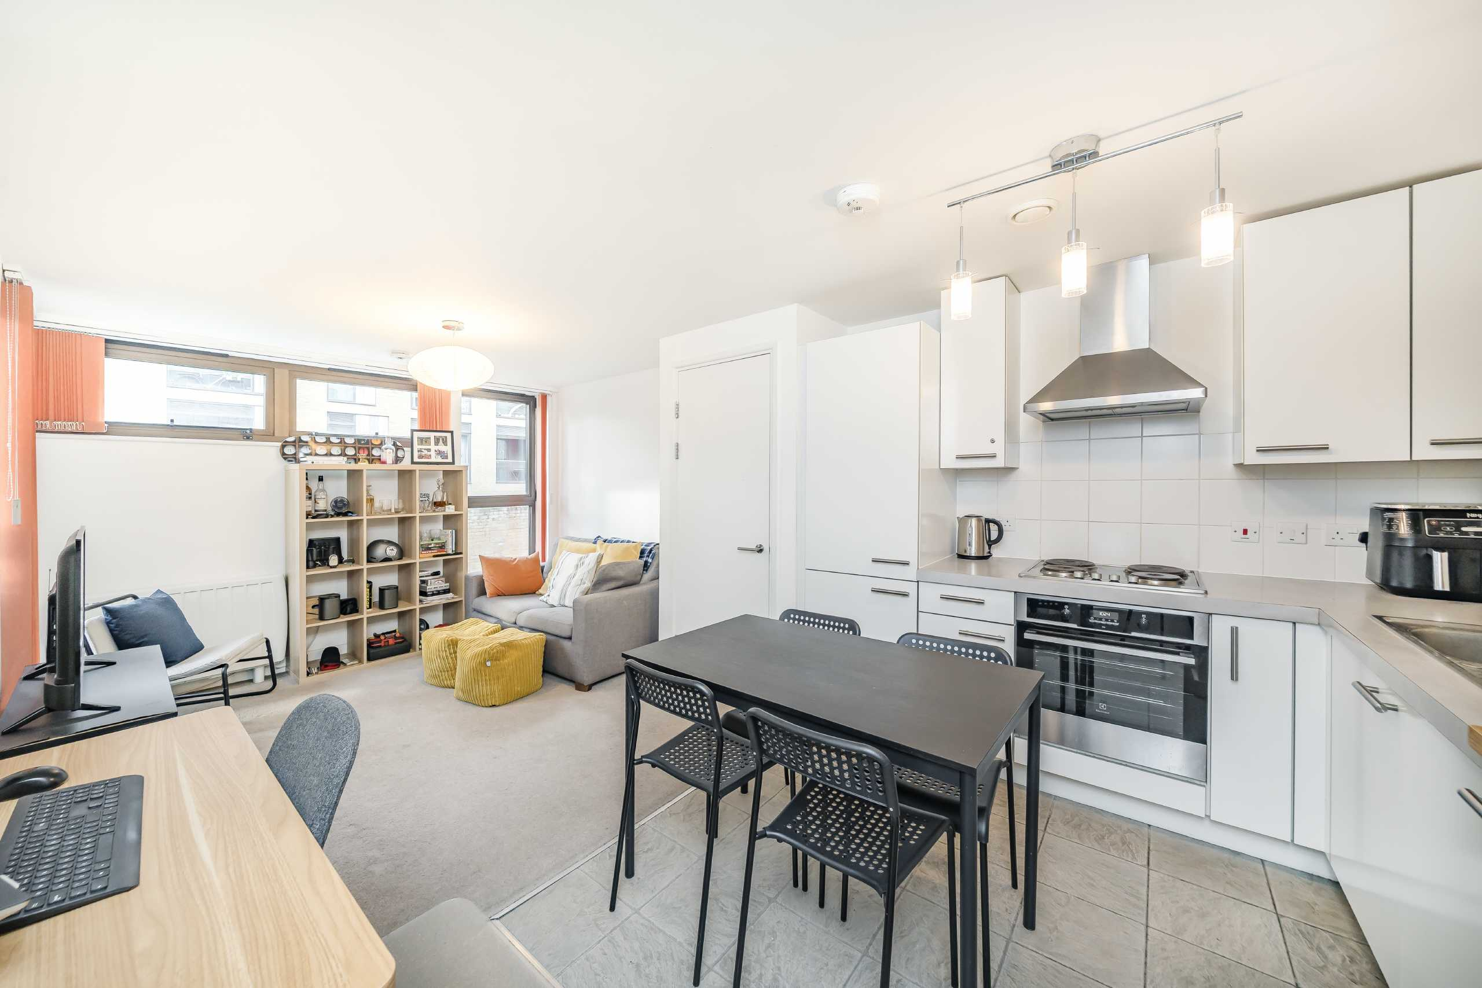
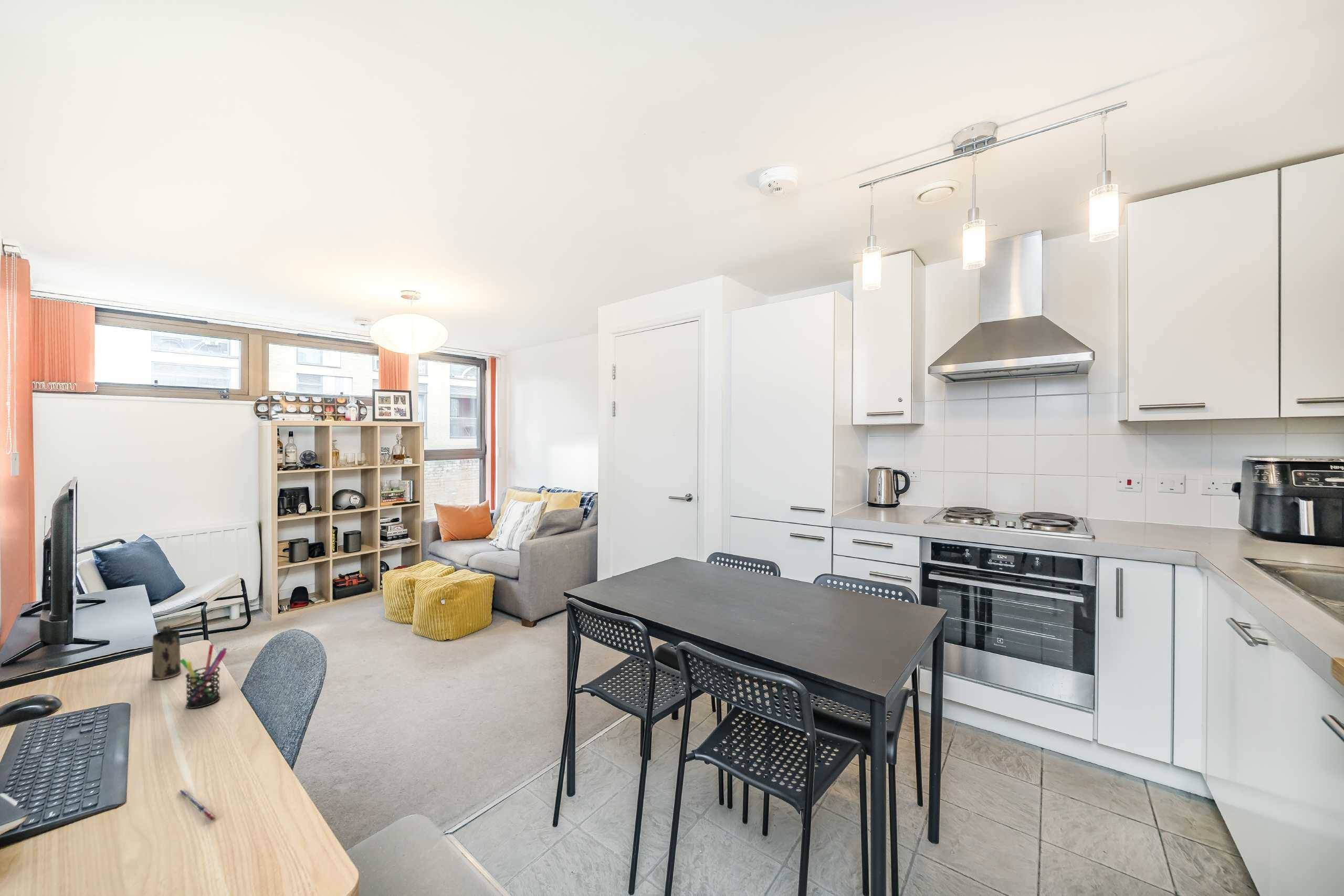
+ pen (196, 804)
+ pen holder (200, 675)
+ mug (166, 651)
